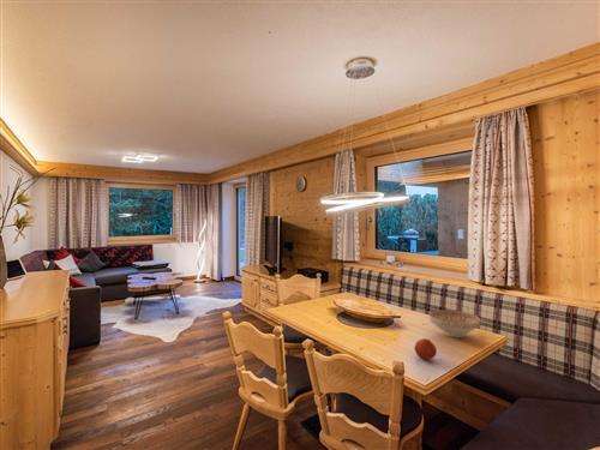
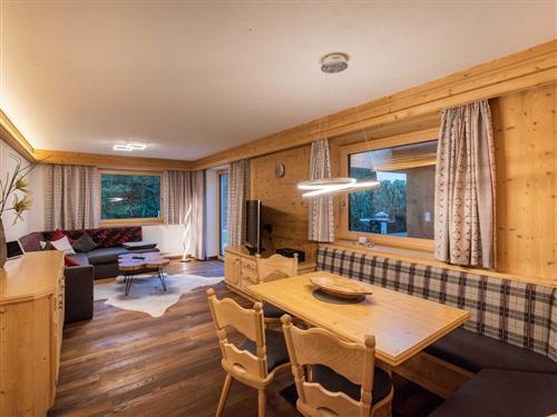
- decorative bowl (454, 325)
- fruit (425, 348)
